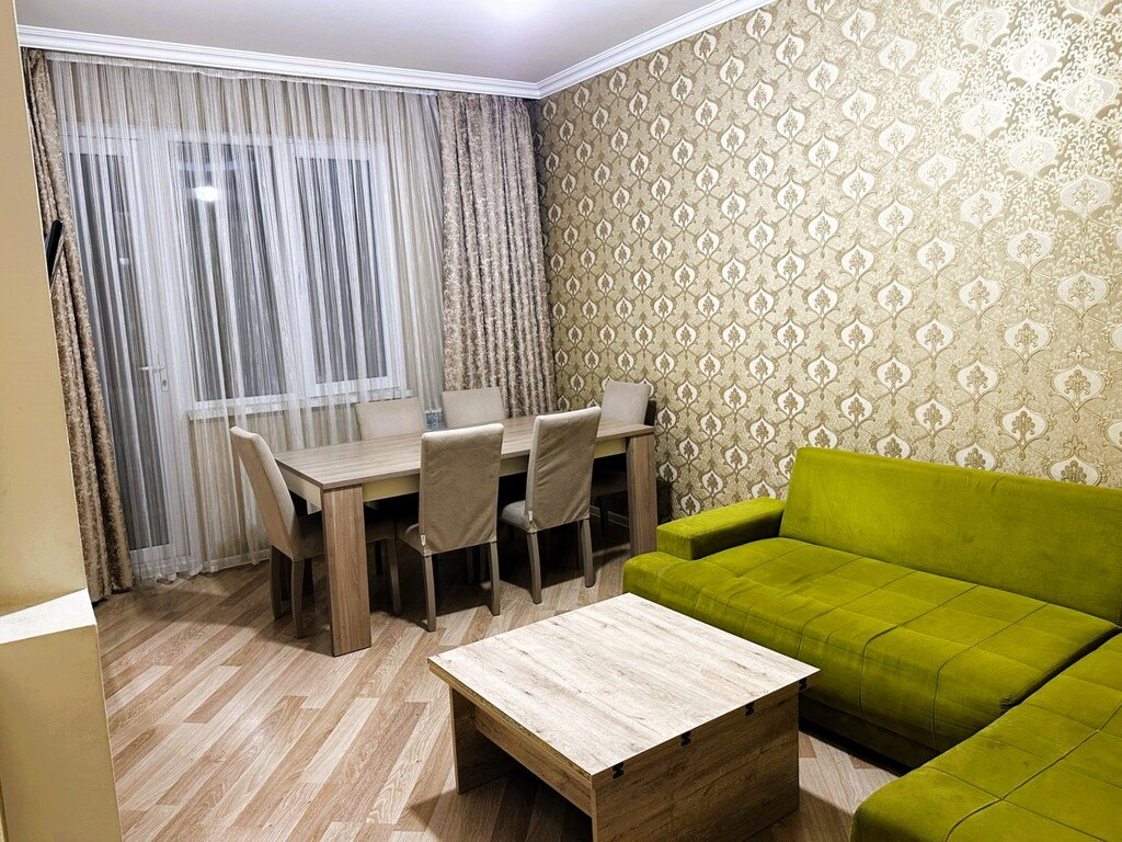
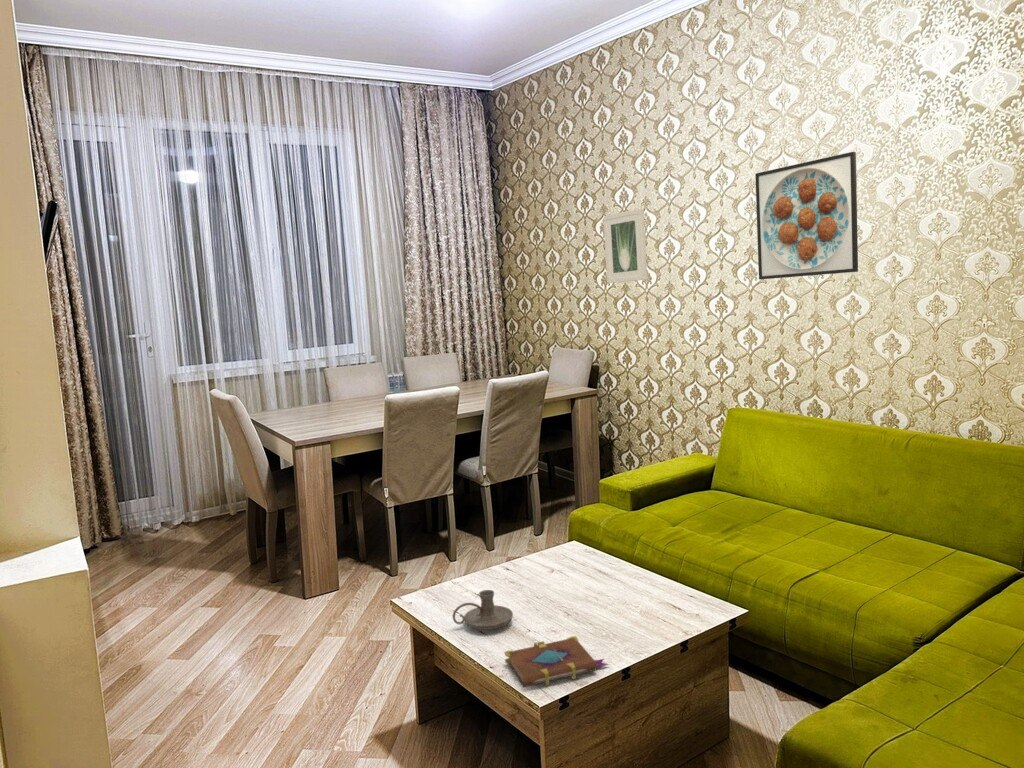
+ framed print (624, 247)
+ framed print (804, 220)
+ book (556, 657)
+ candle holder (482, 609)
